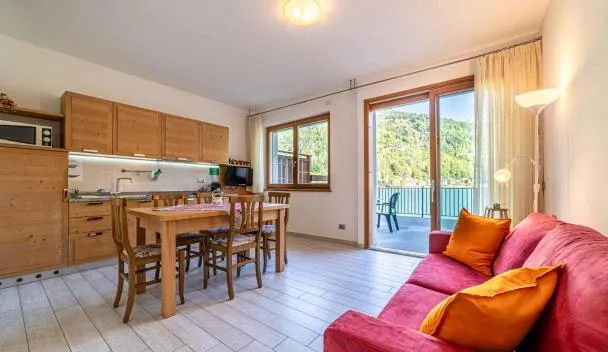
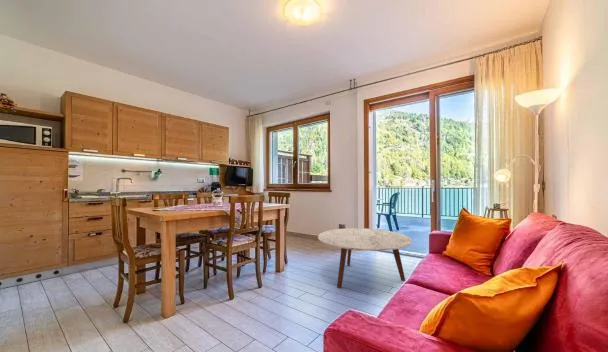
+ coffee table (363, 249)
